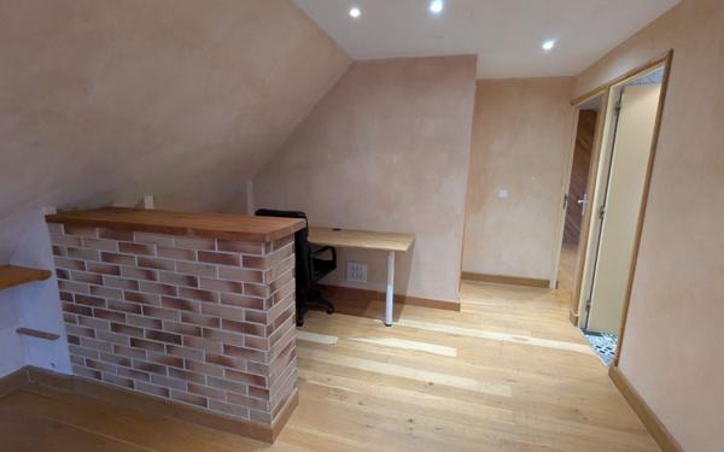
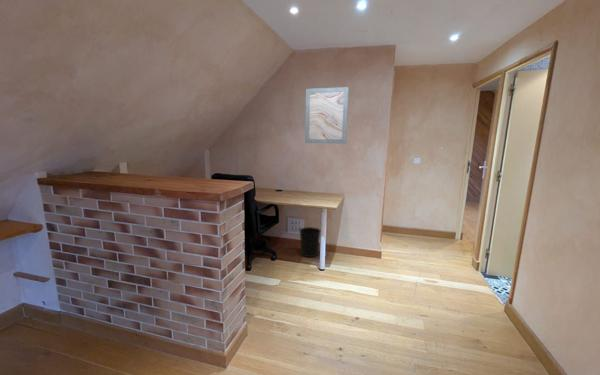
+ wastebasket (309, 242)
+ wall art (326, 116)
